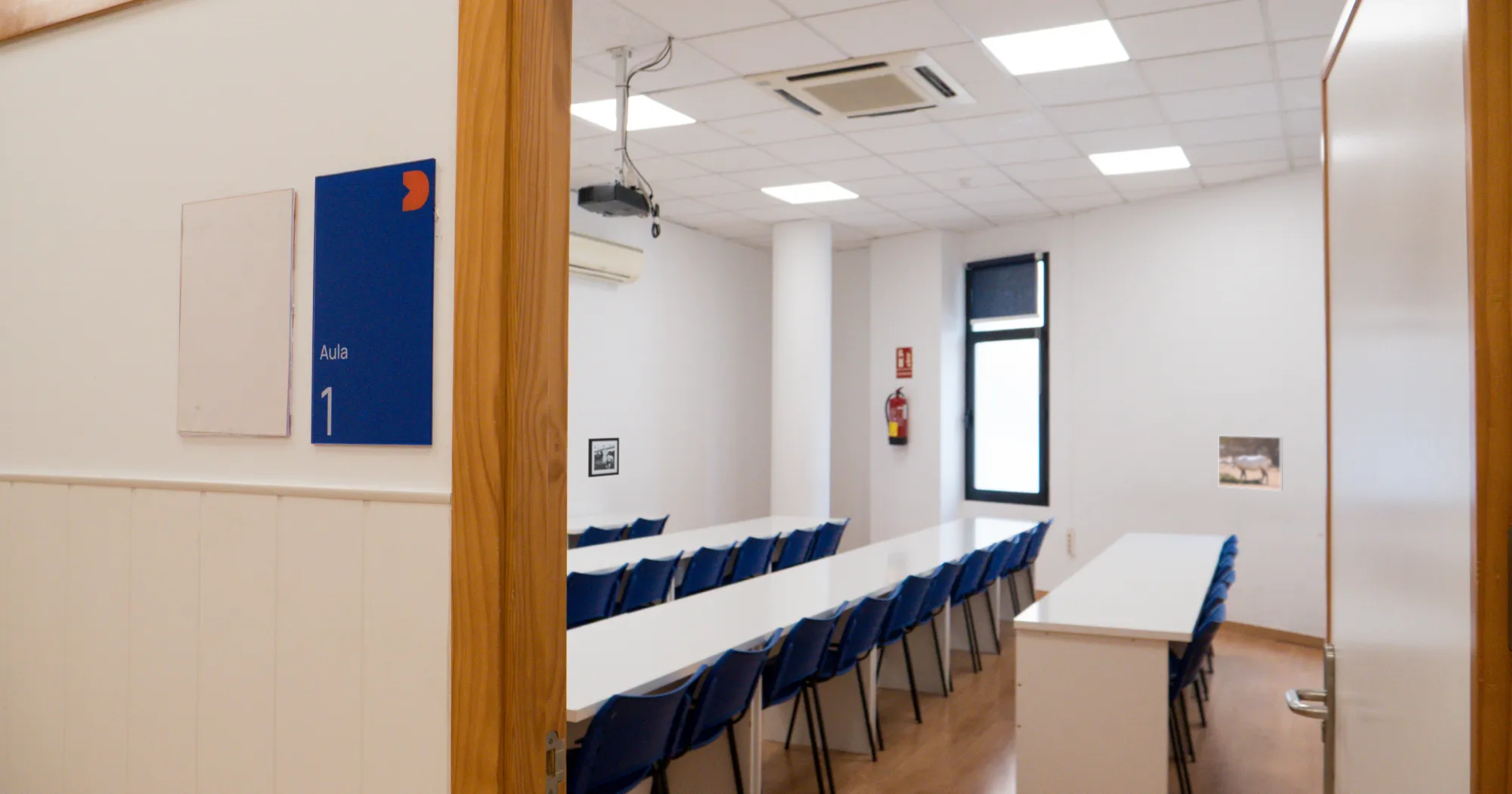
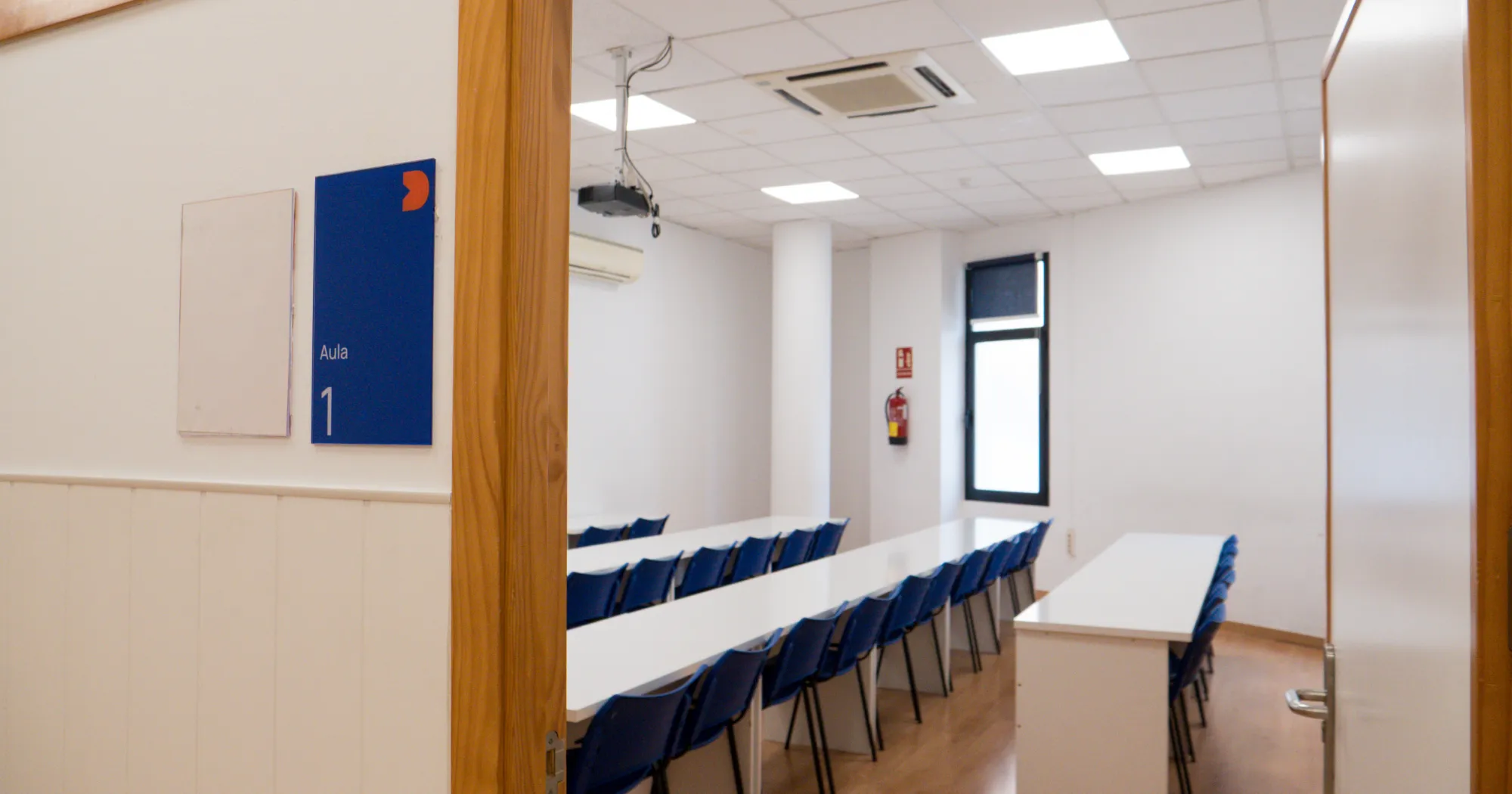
- picture frame (603, 457)
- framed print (1249, 462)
